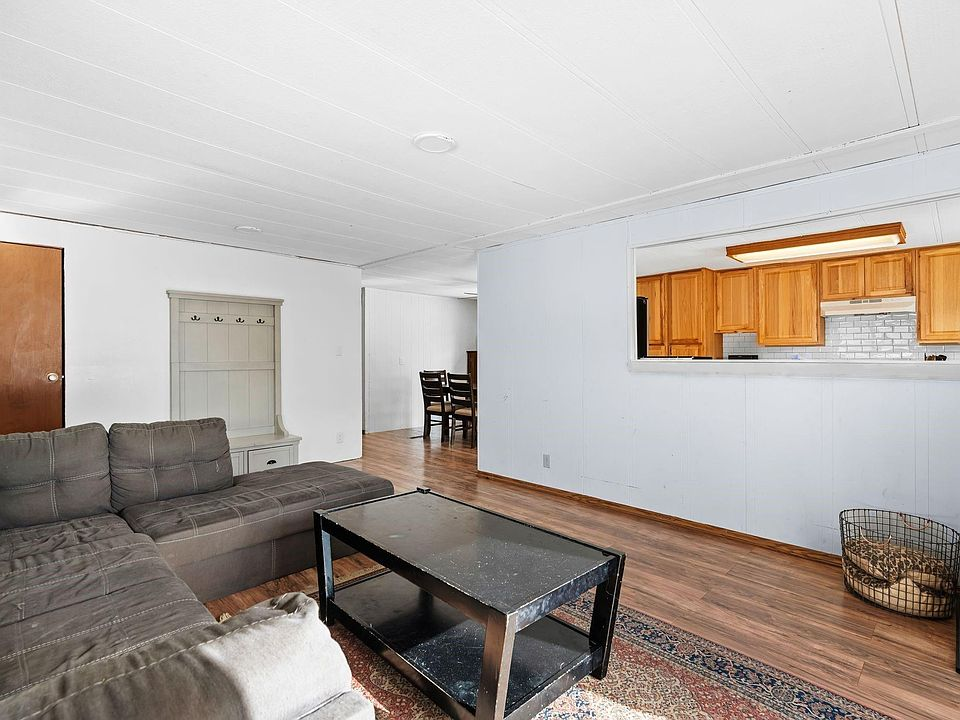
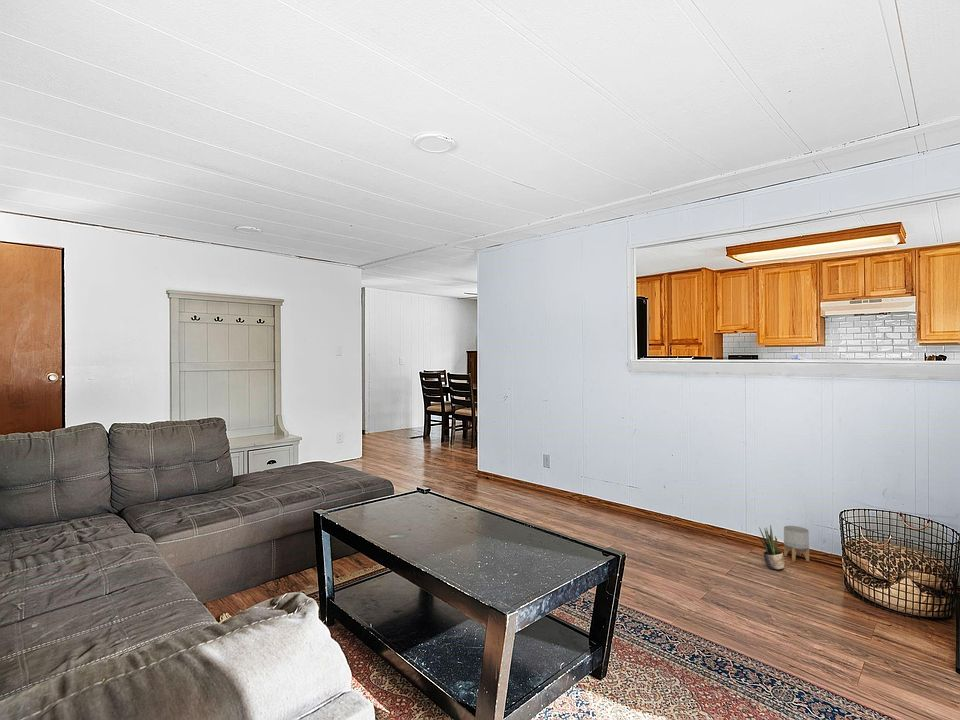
+ planter (796, 543)
+ potted plant (771, 545)
